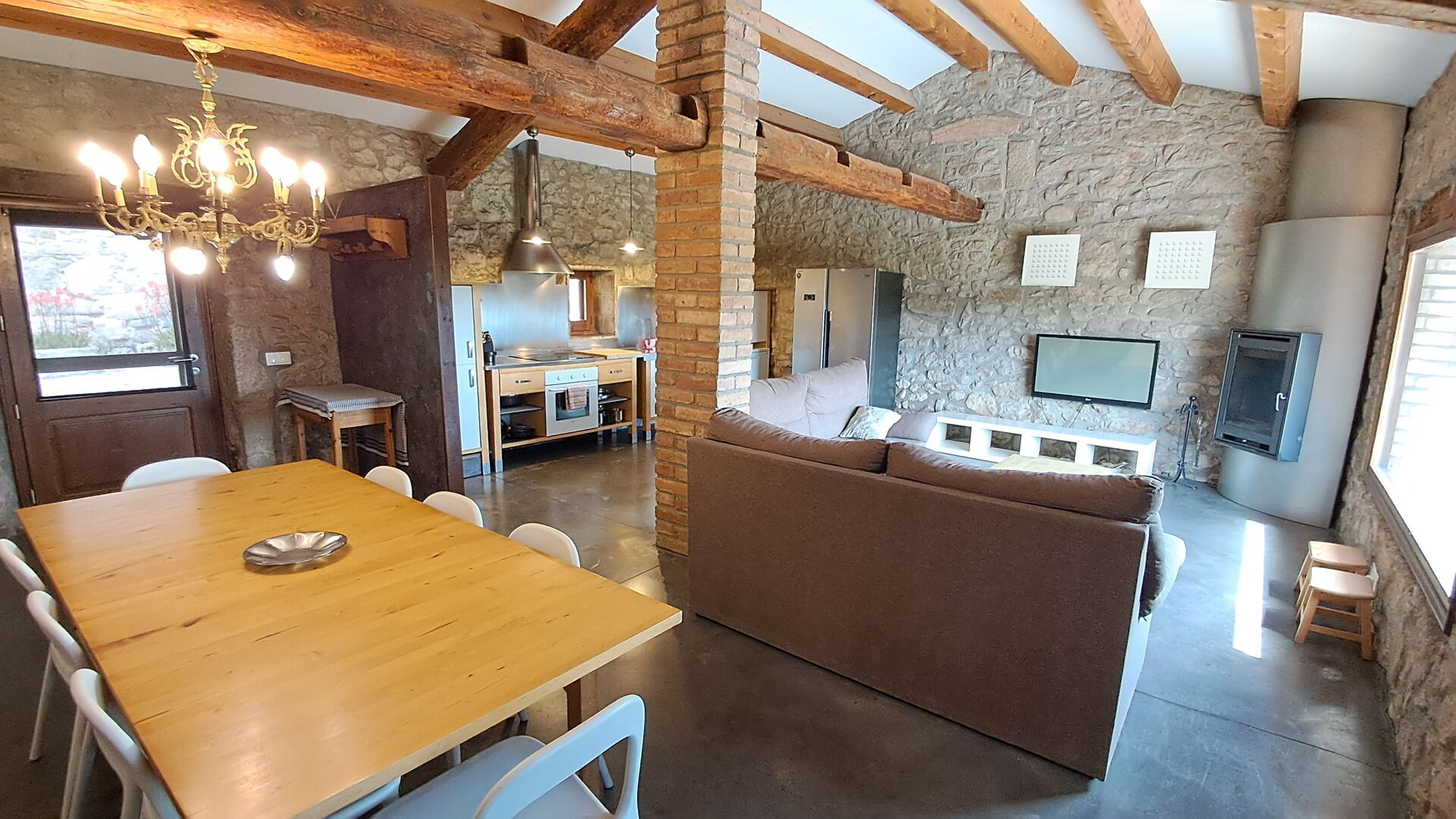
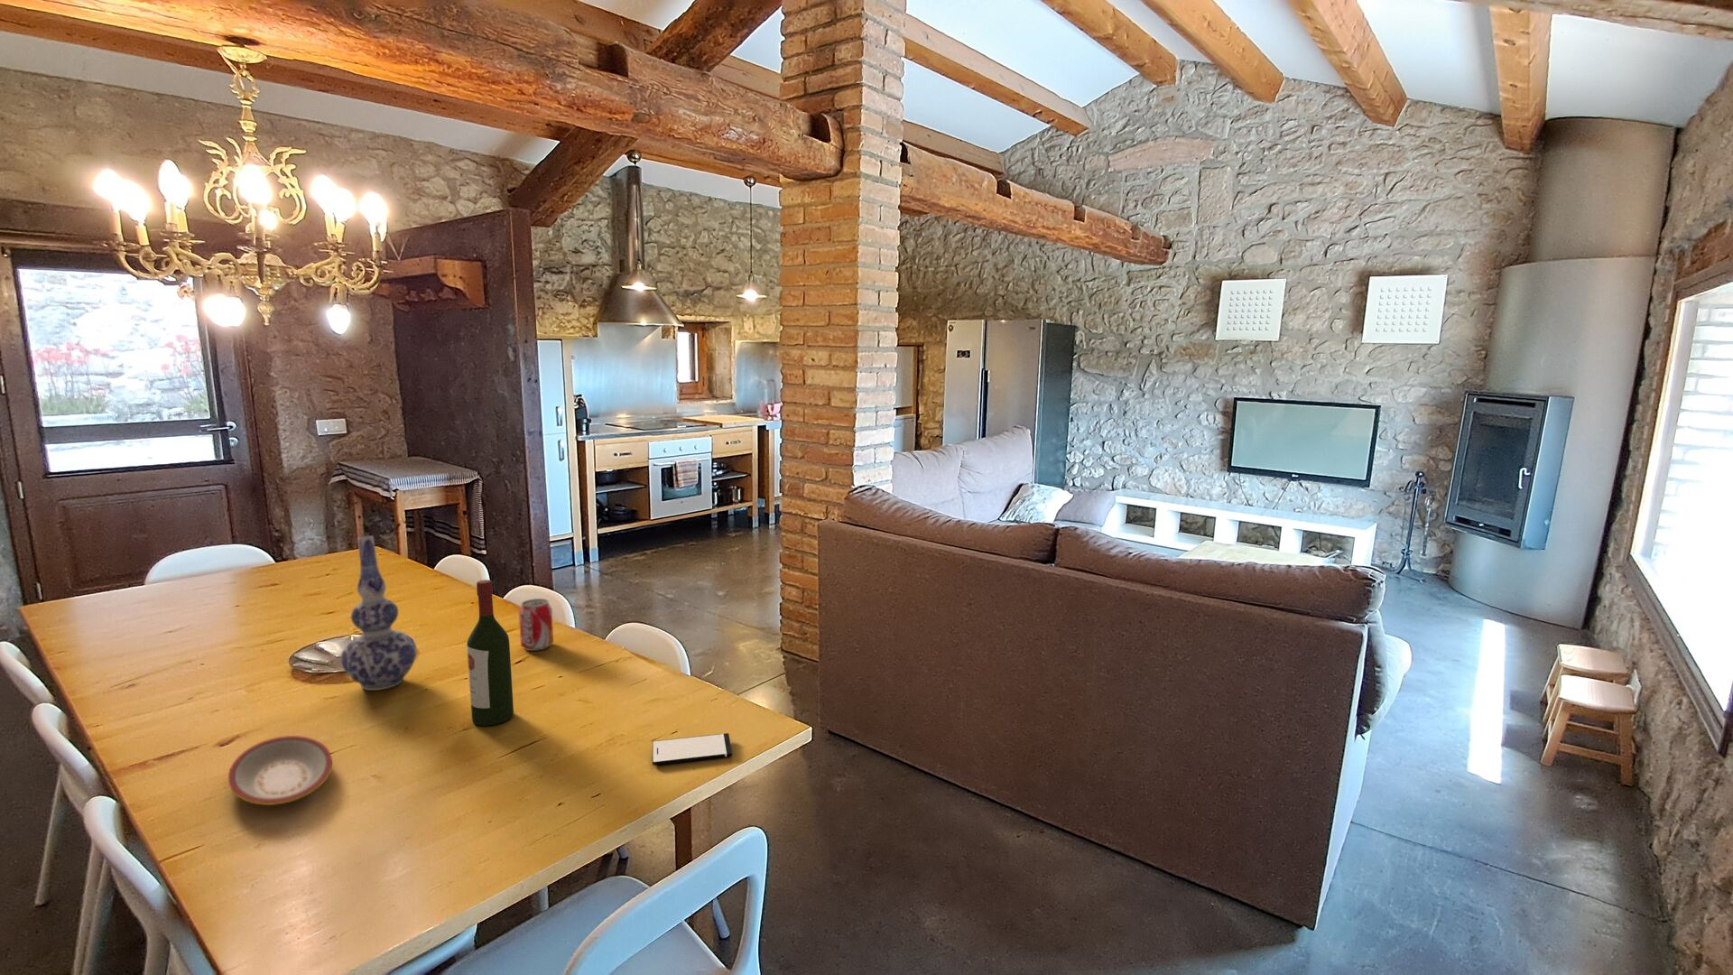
+ smartphone (692, 749)
+ beverage can (536, 624)
+ vase (375, 611)
+ plate (282, 773)
+ wine bottle (488, 650)
